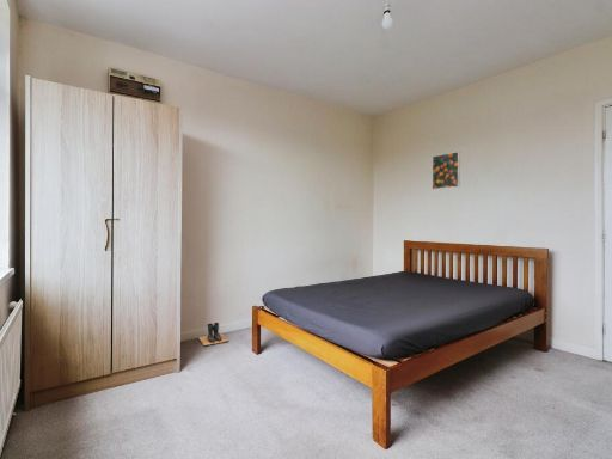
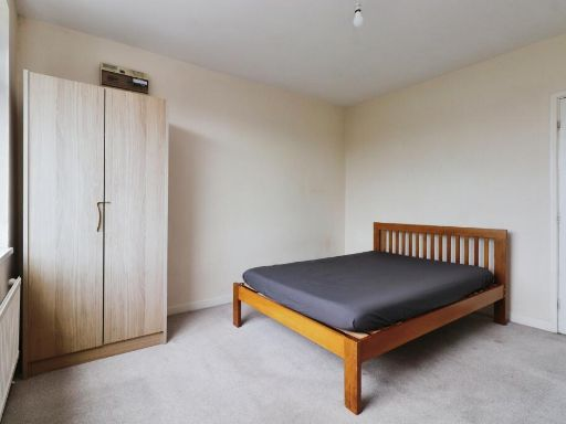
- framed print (445, 171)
- boots (214, 332)
